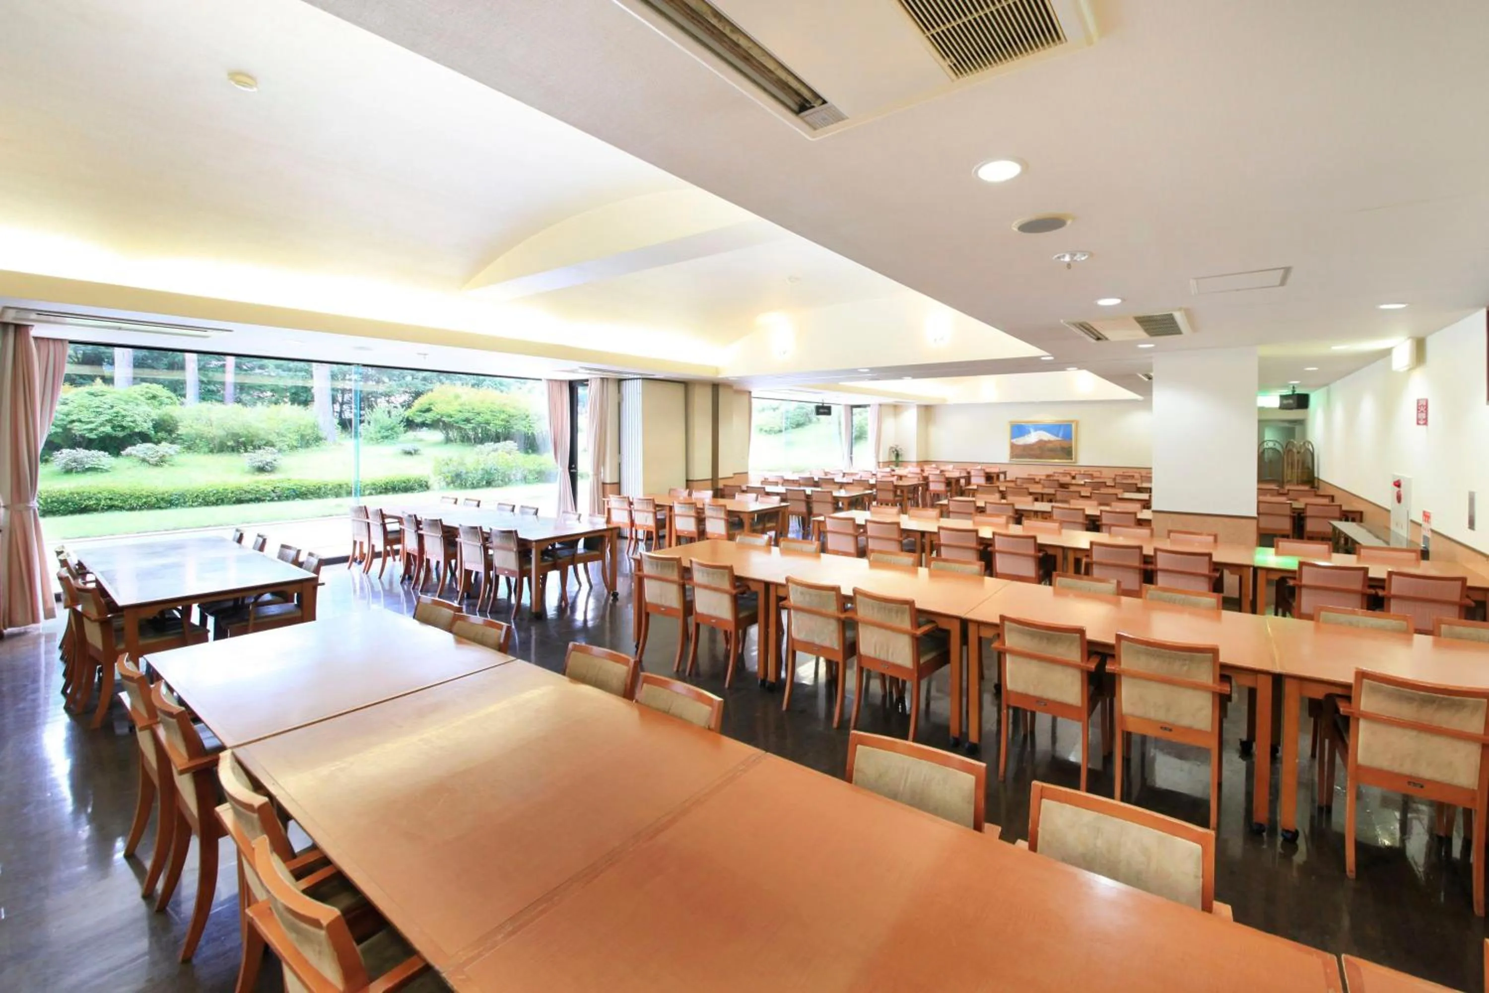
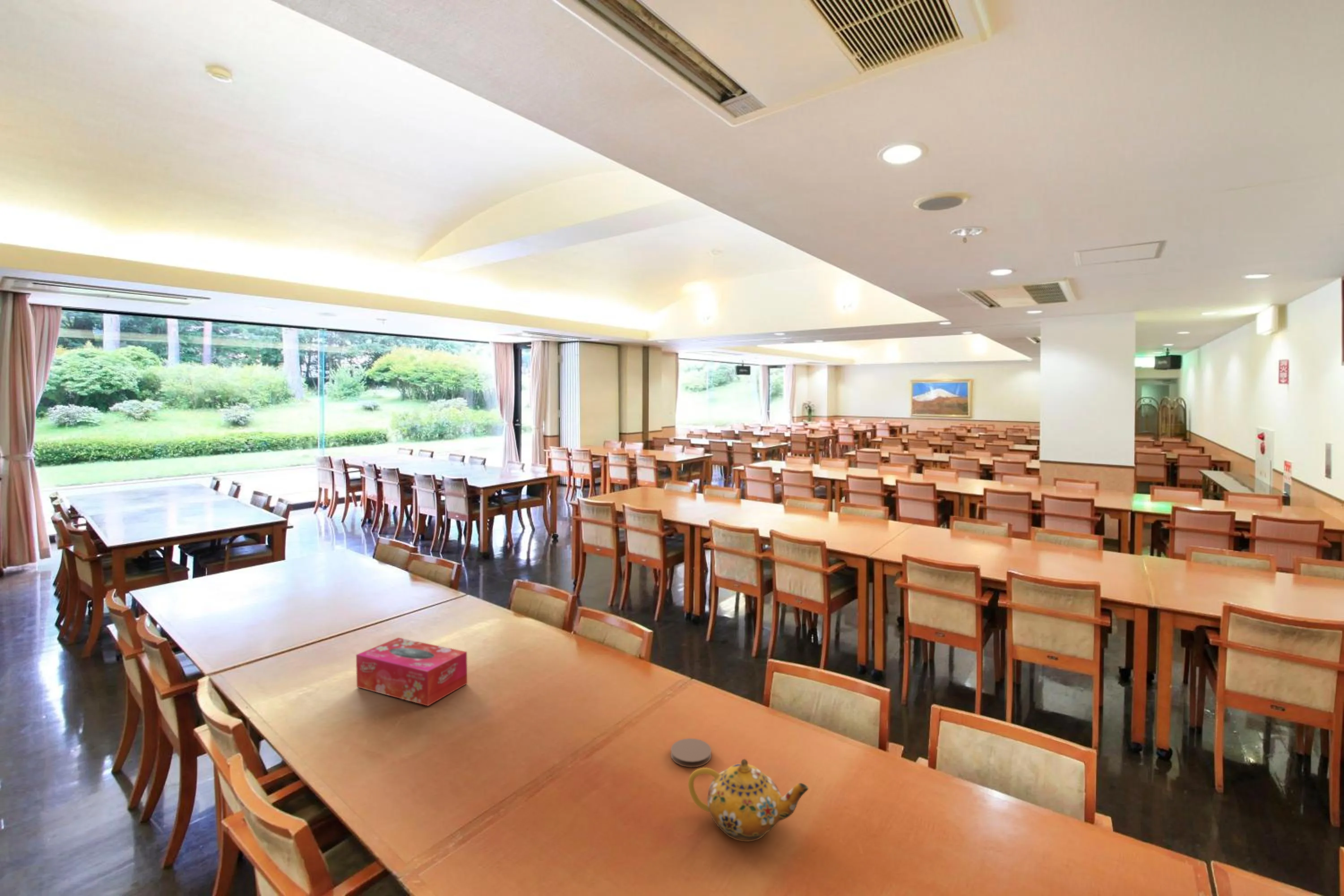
+ tissue box (412, 669)
+ teapot (745, 793)
+ coaster (691, 752)
